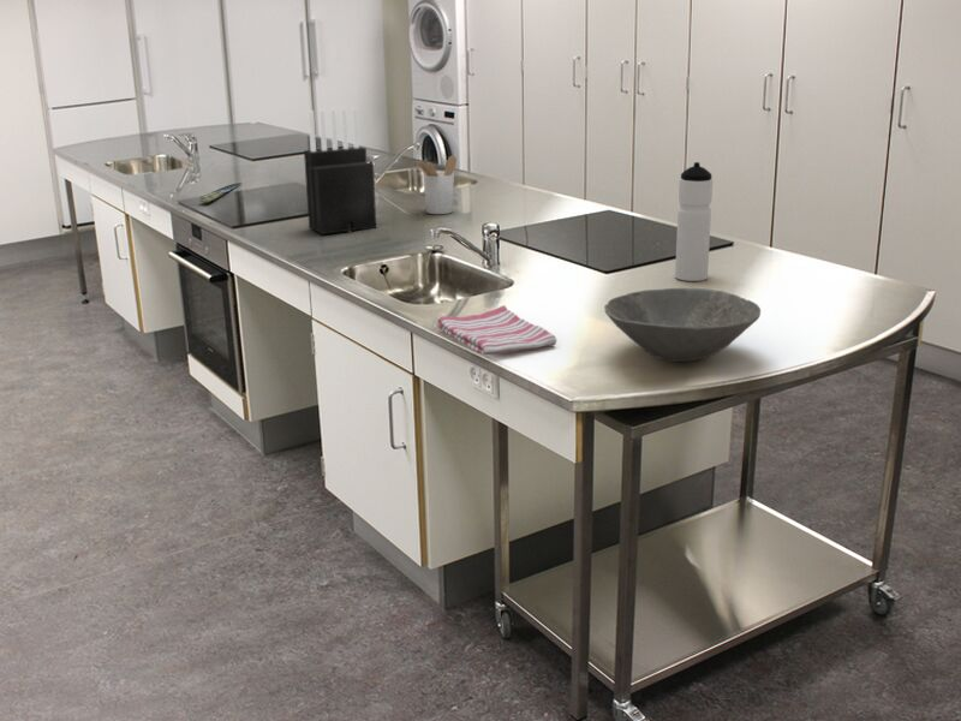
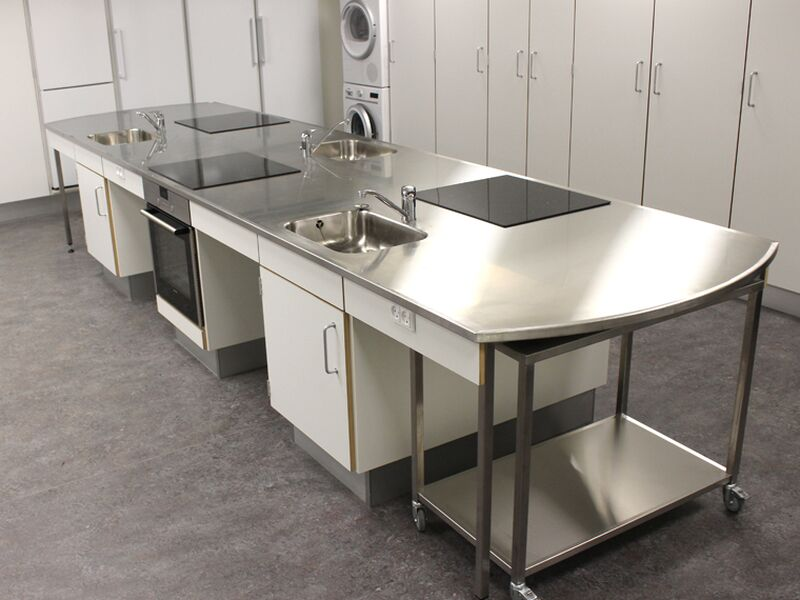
- dish towel (495, 329)
- water bottle (693, 220)
- knife block (340, 169)
- kitchen knife (225, 189)
- utensil holder (434, 184)
- bowl (680, 330)
